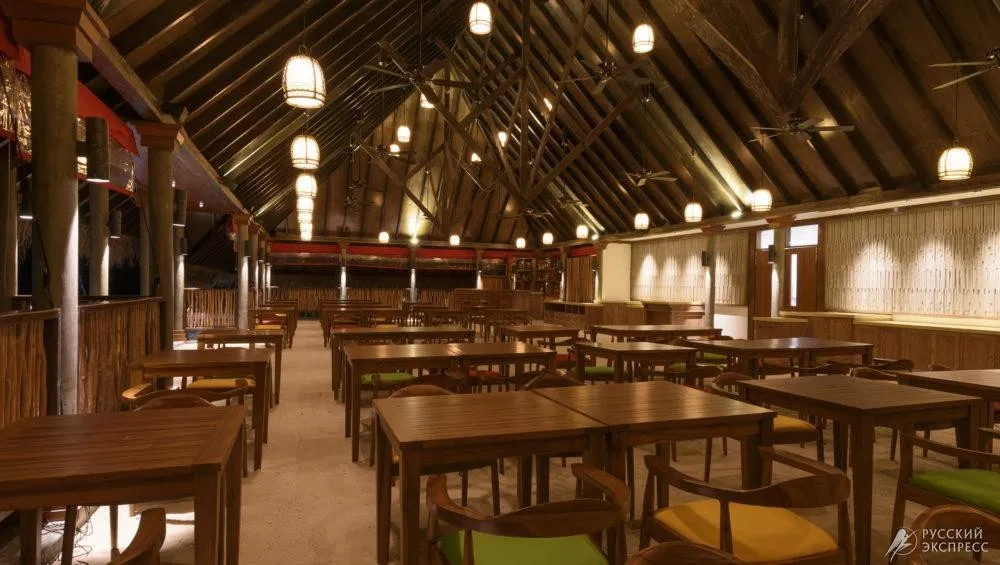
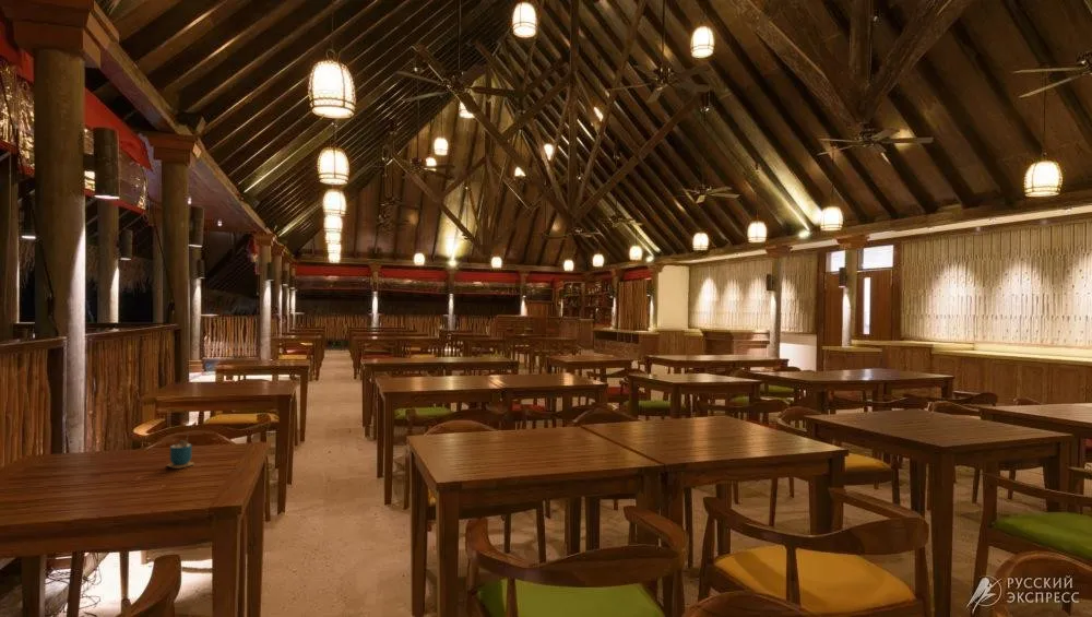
+ cup (180, 448)
